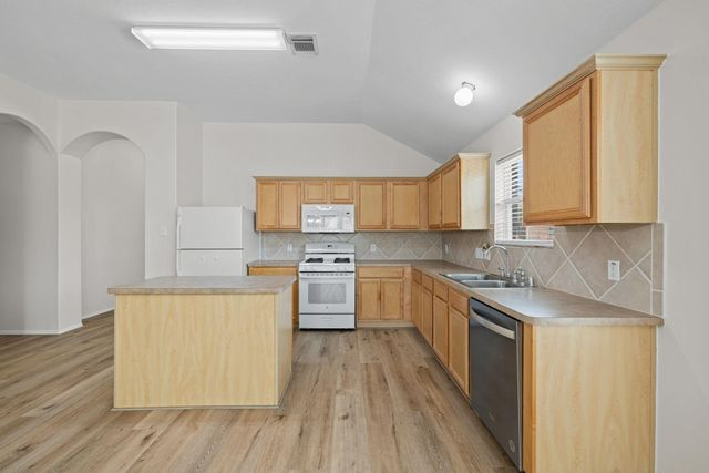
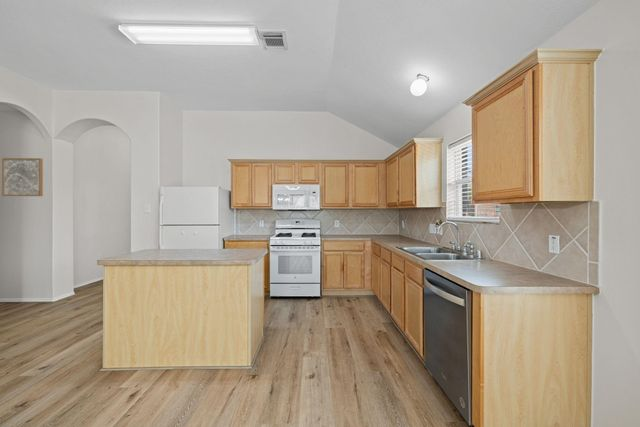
+ wall art (22, 177)
